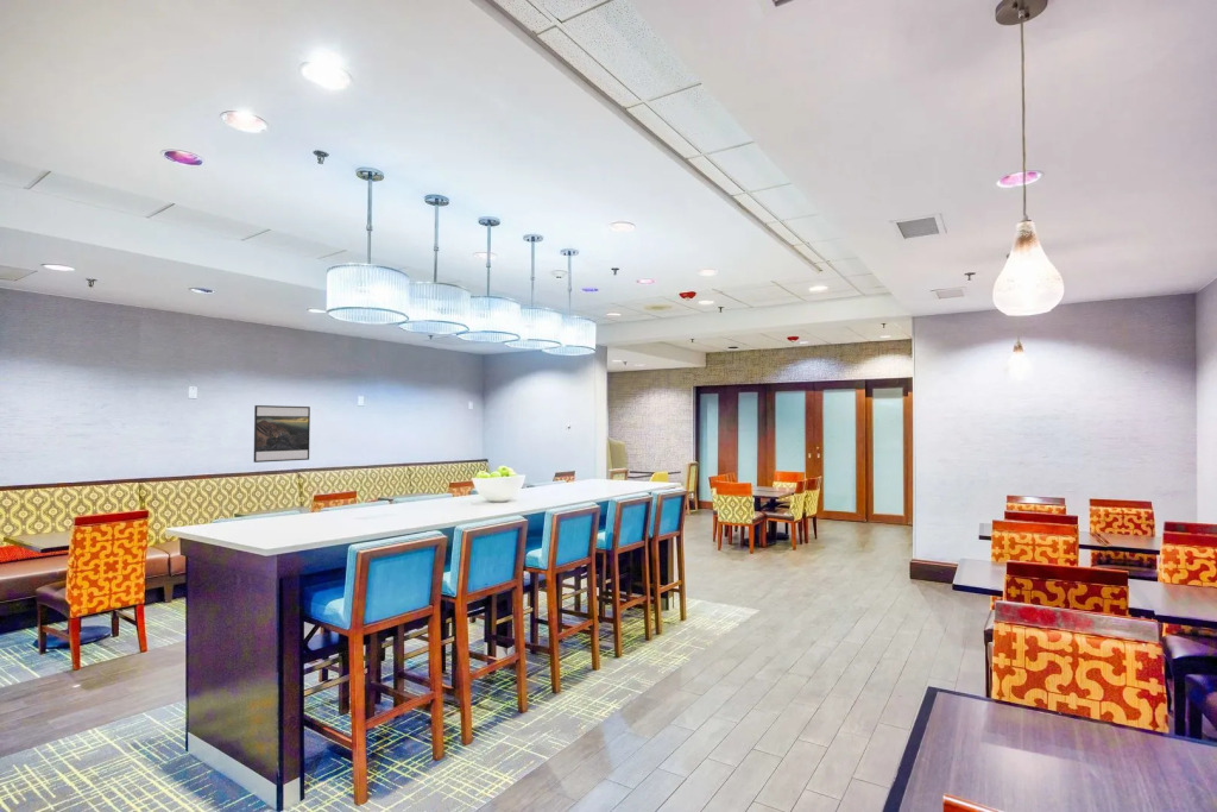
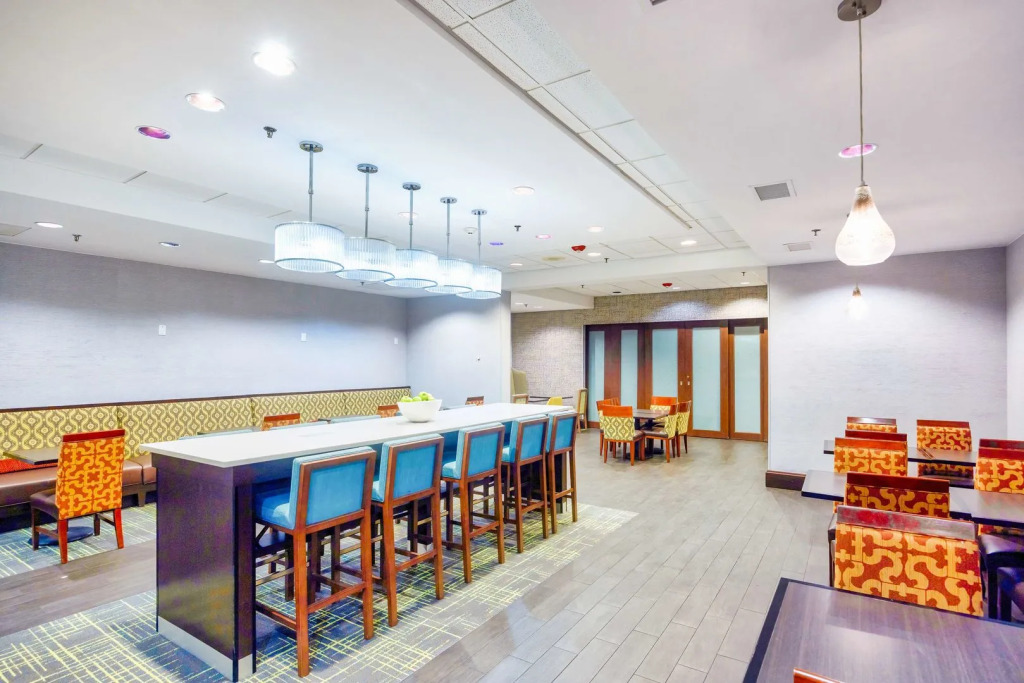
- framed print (283, 433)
